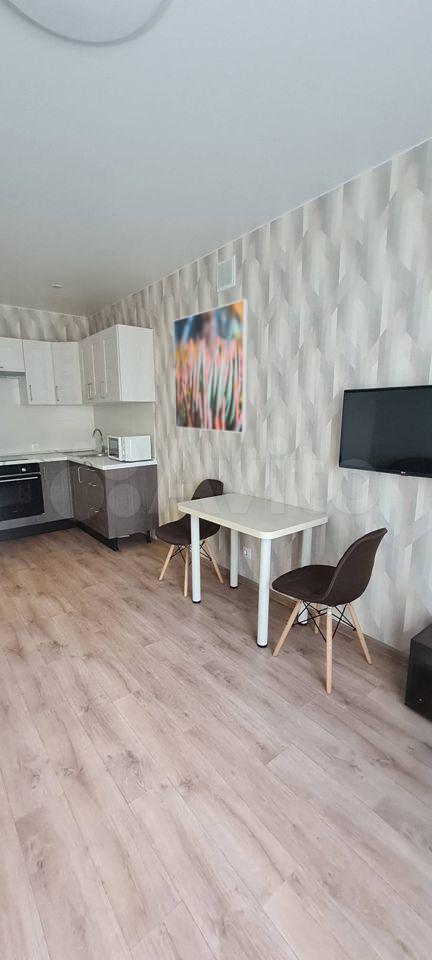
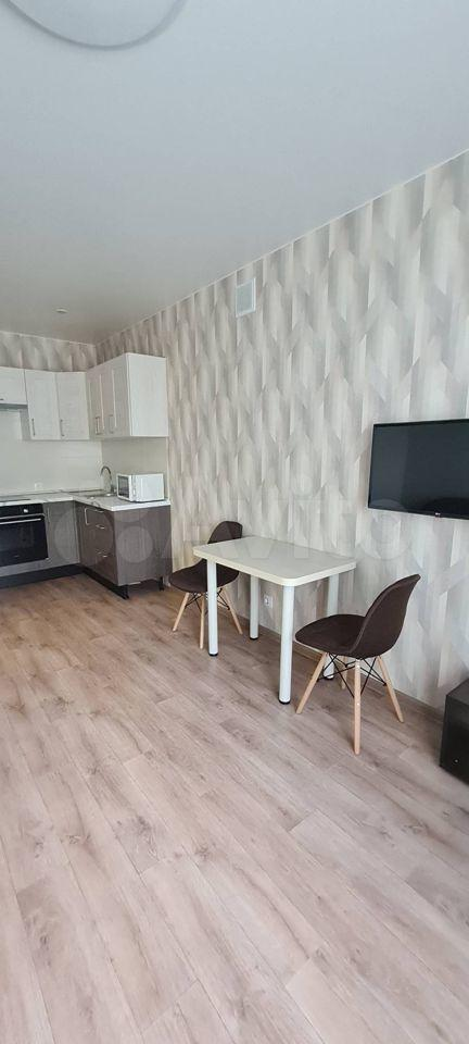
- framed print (206, 372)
